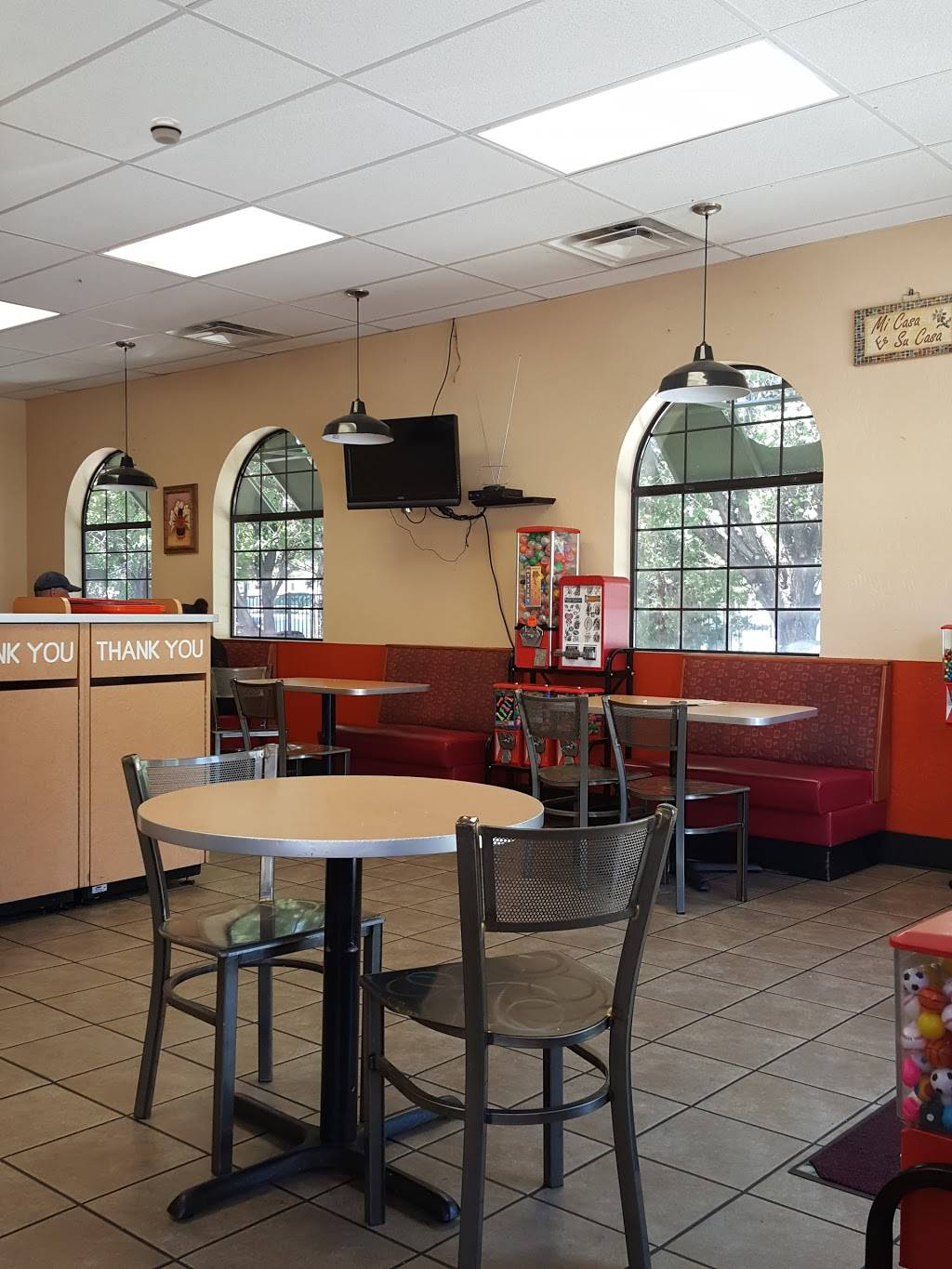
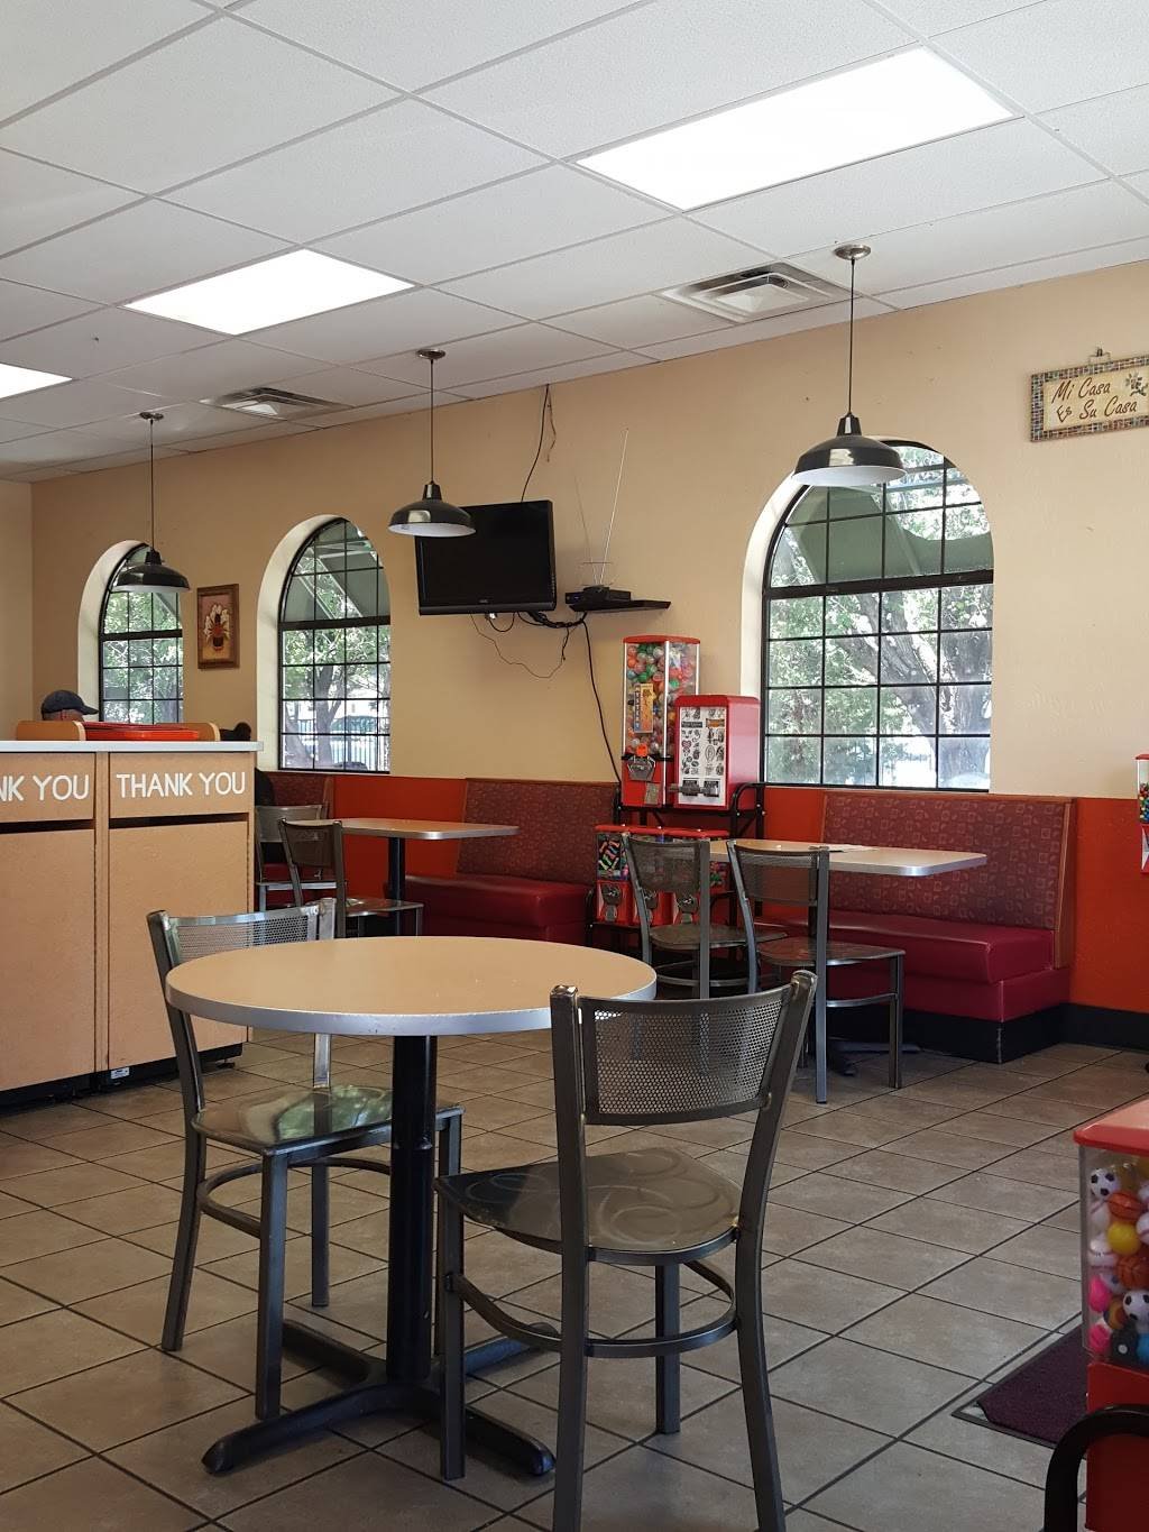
- smoke detector (165, 131)
